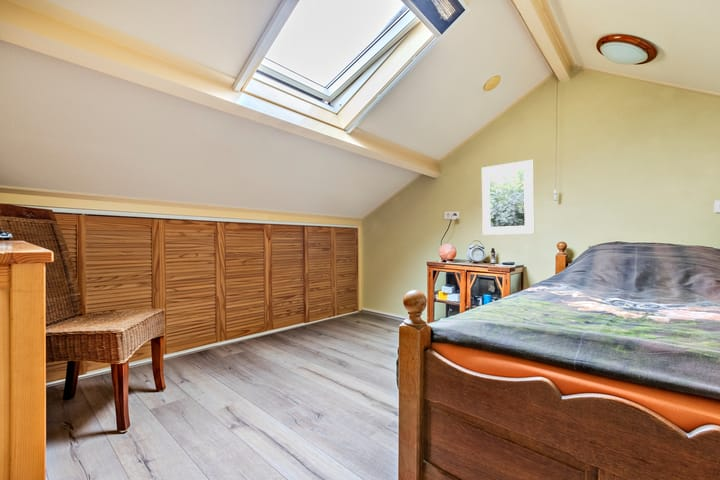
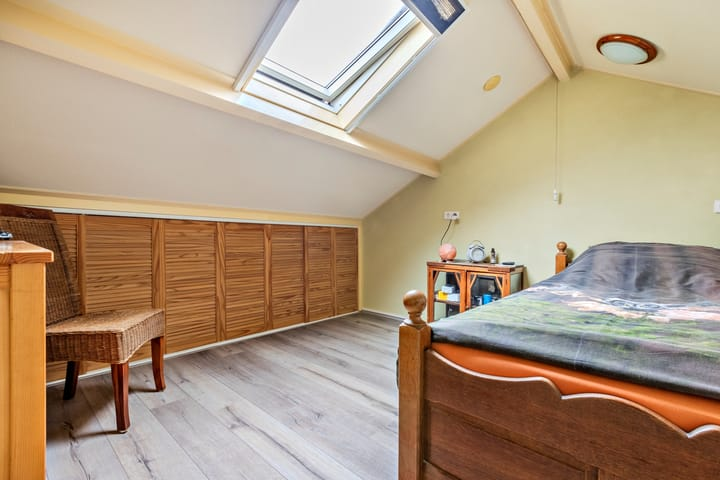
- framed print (506, 199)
